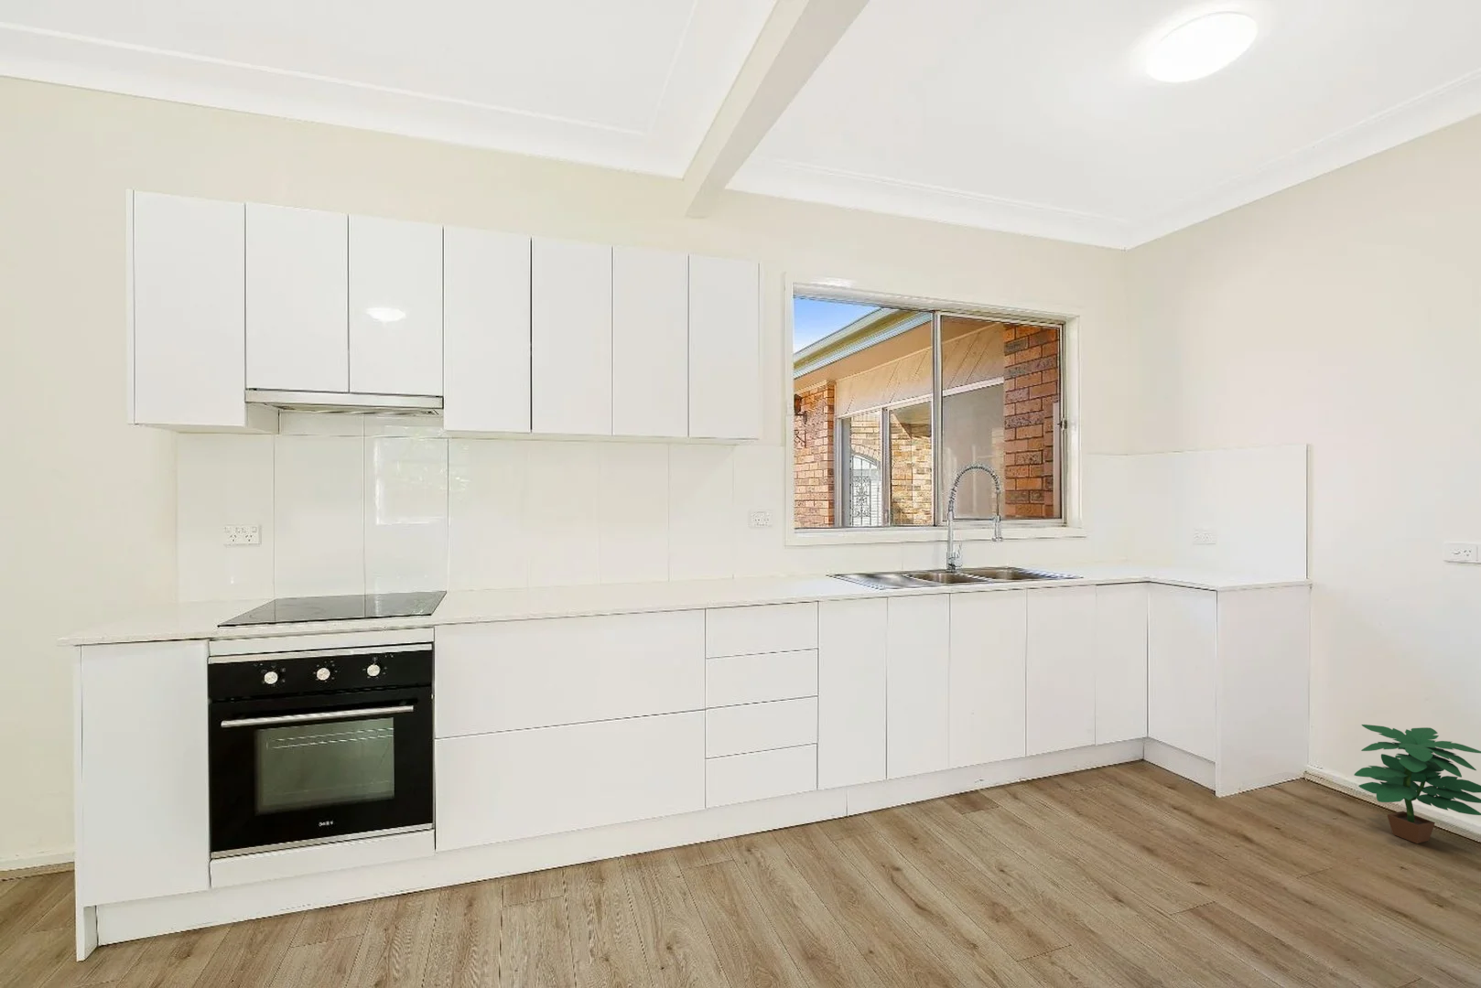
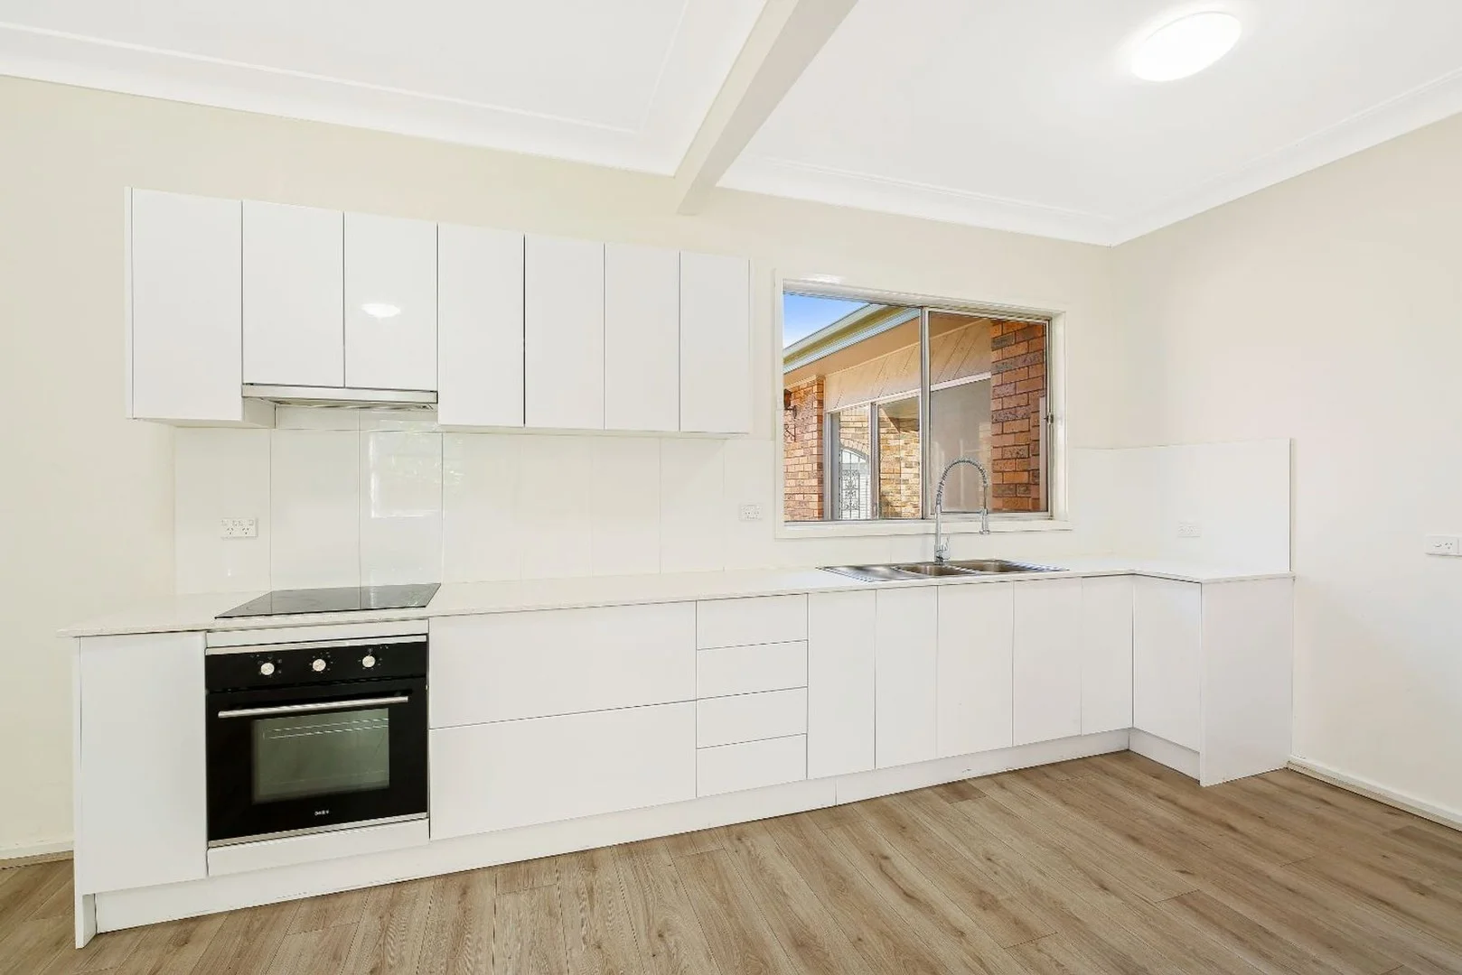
- potted plant (1417, 786)
